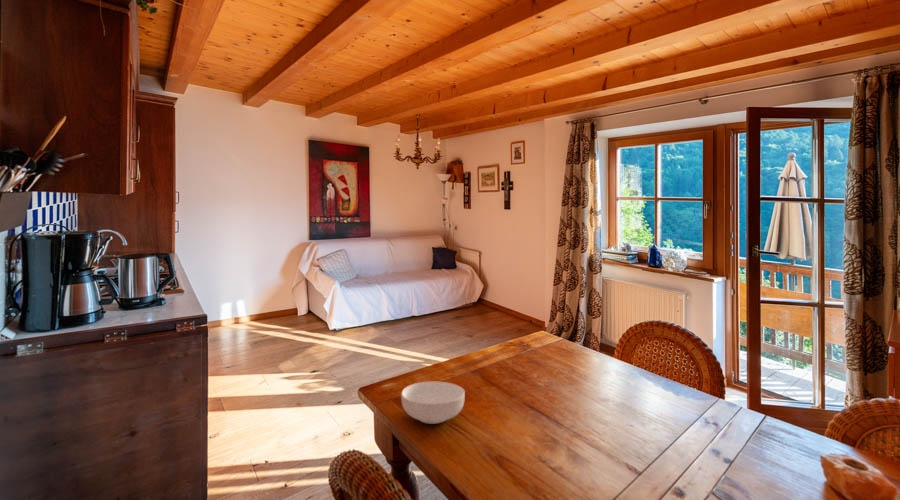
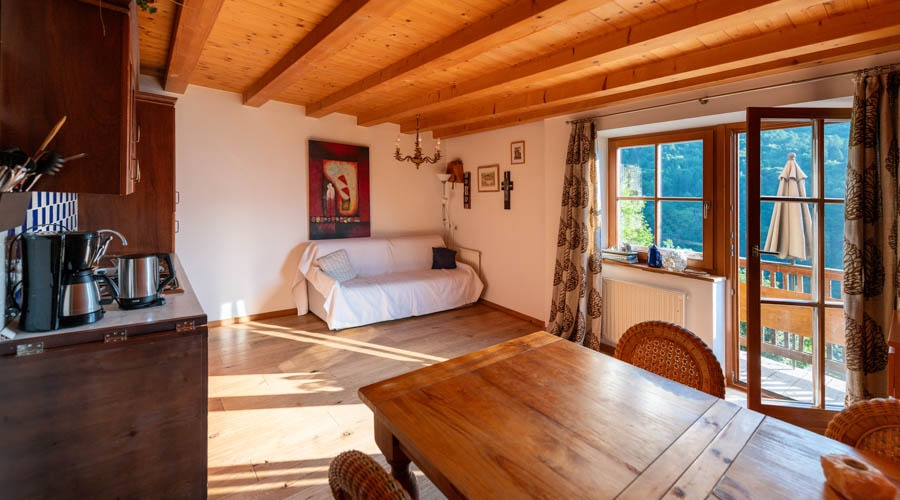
- cereal bowl (433, 404)
